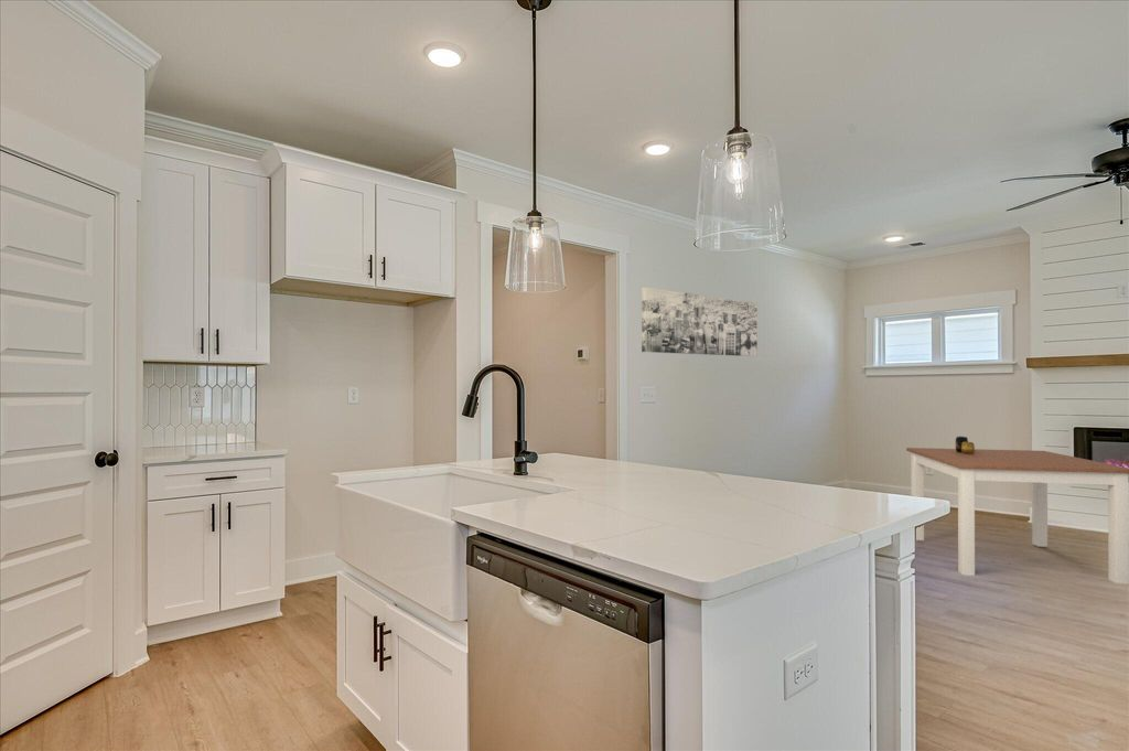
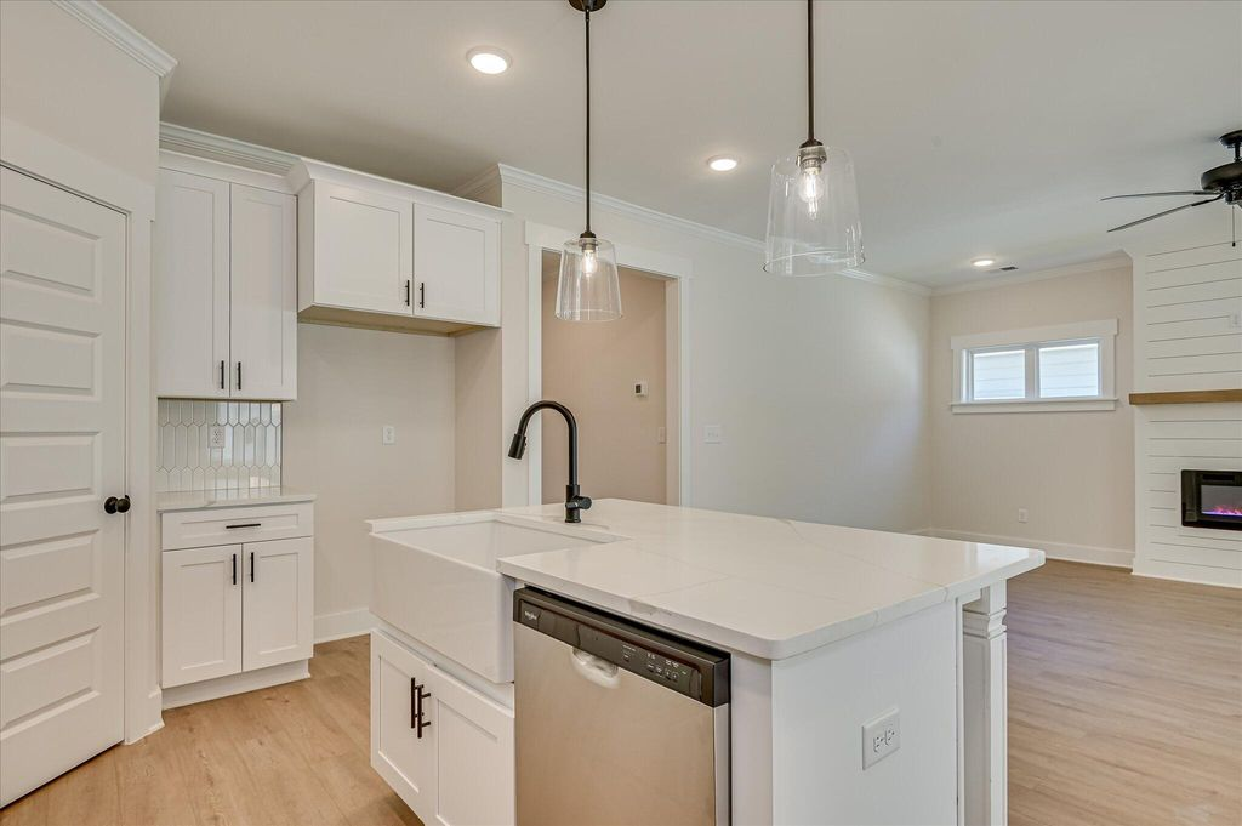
- wall art (705, 324)
- dining table (1006, 481)
- vase (965, 444)
